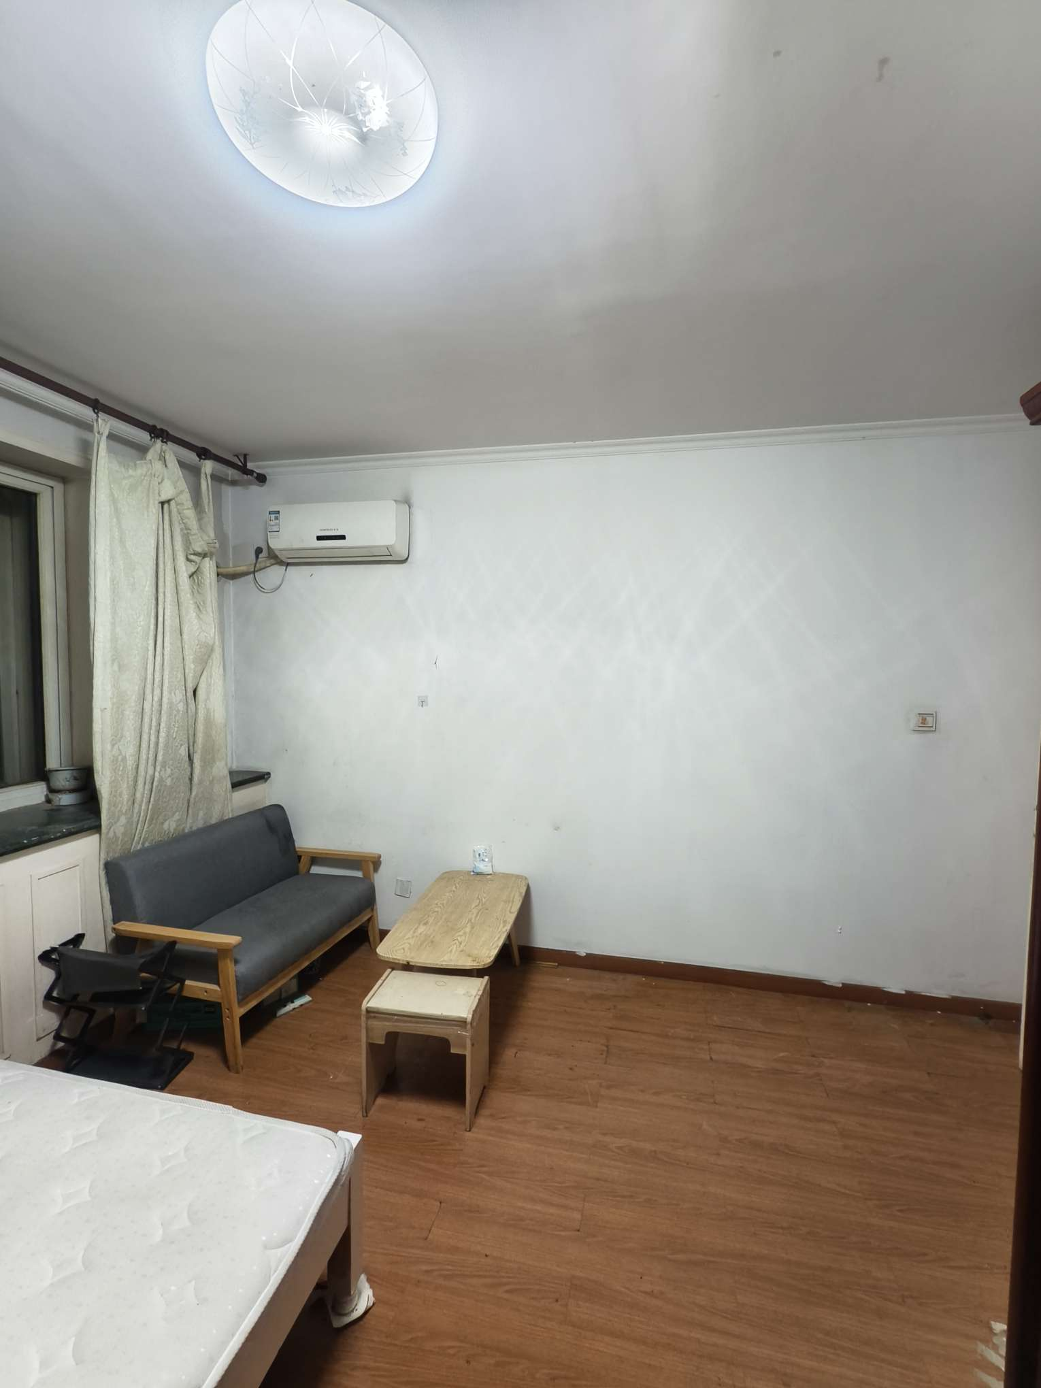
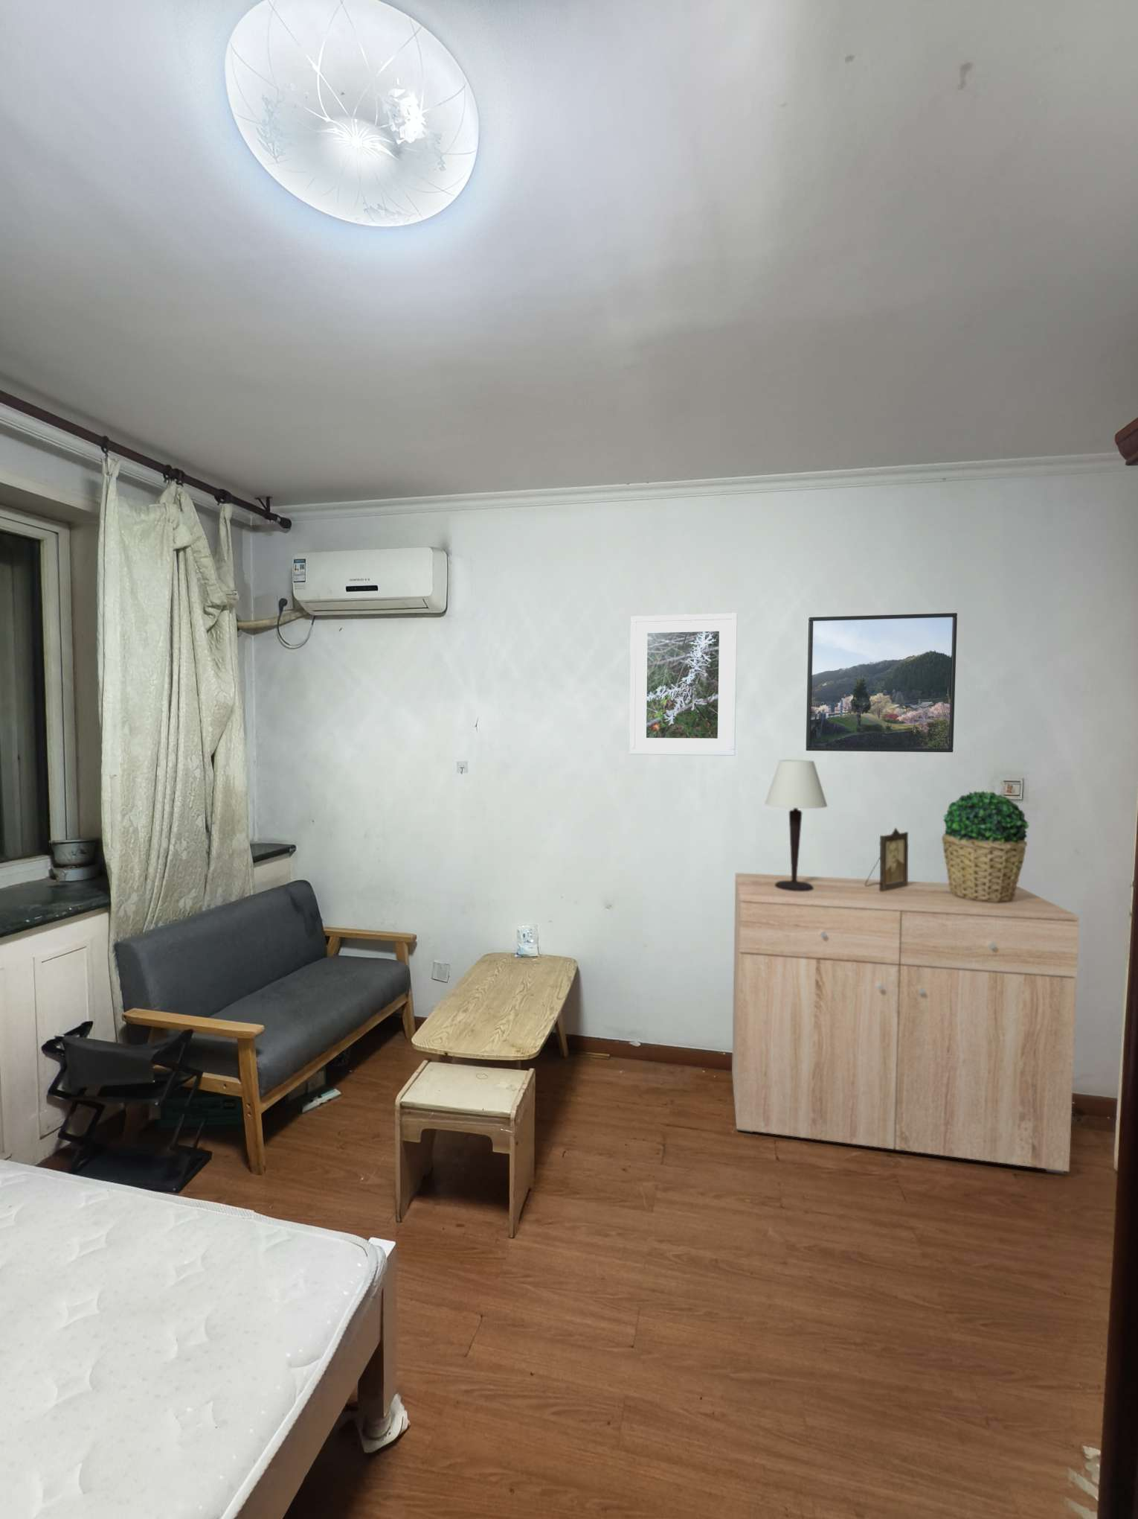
+ potted plant (984, 843)
+ photo frame (885, 855)
+ dresser (882, 1007)
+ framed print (683, 685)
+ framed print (879, 684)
+ table lamp (795, 824)
